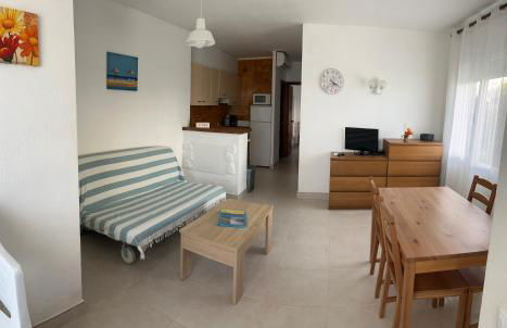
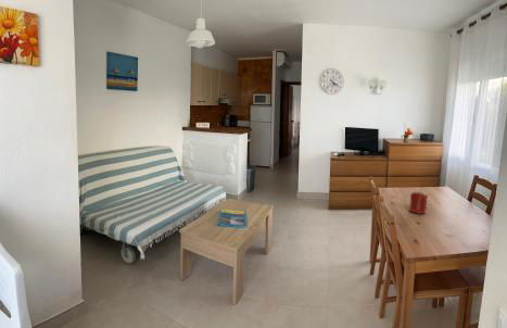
+ candle (418, 201)
